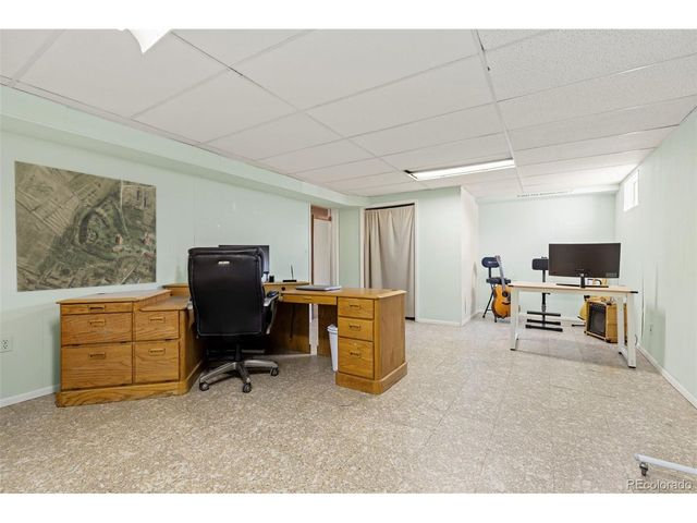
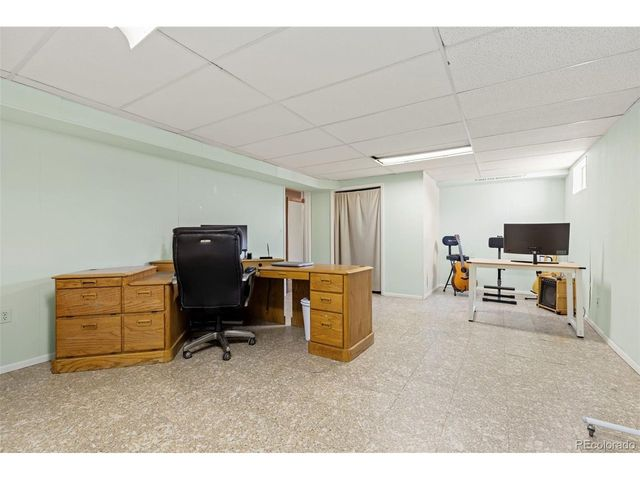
- map (97, 231)
